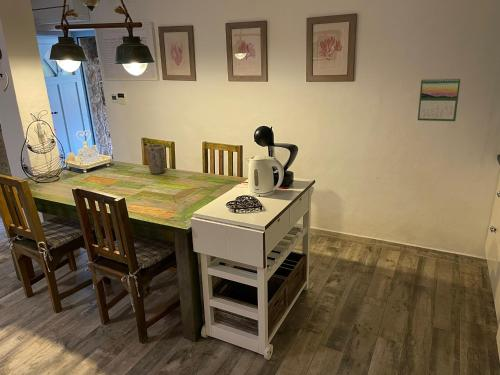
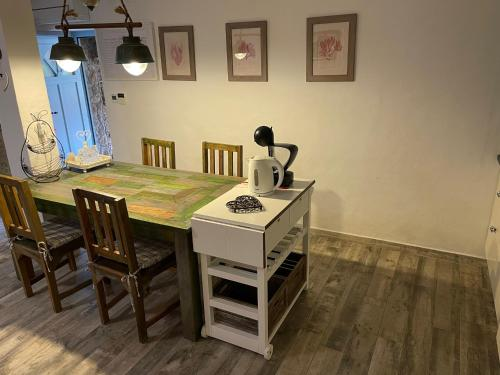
- calendar (438, 99)
- plant pot (156, 159)
